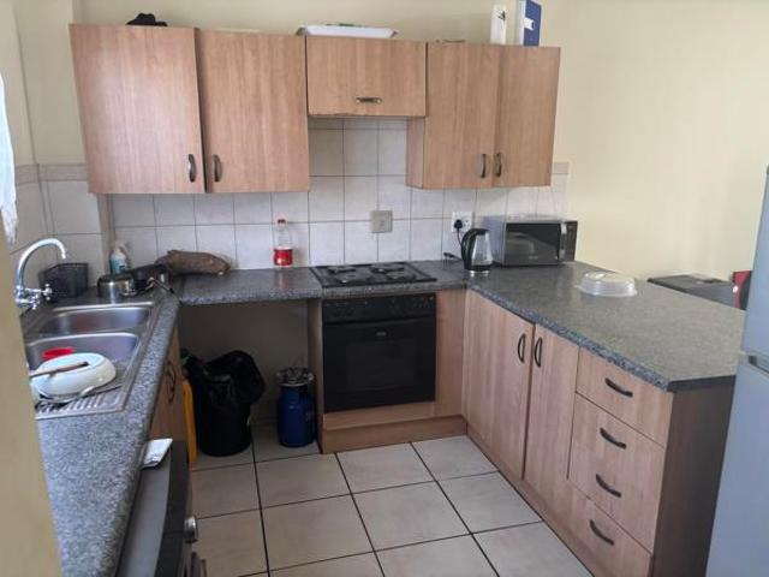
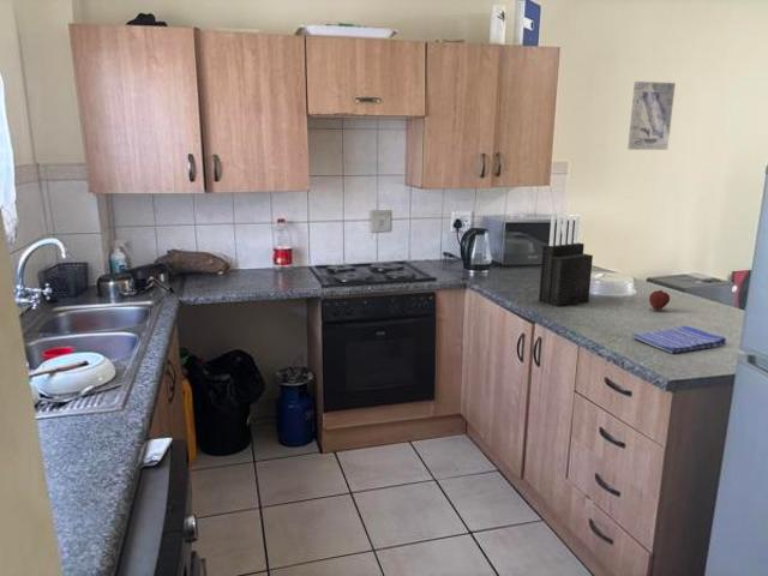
+ wall art (650, 116)
+ dish towel (679, 337)
+ fruit (659, 299)
+ knife block (569, 259)
